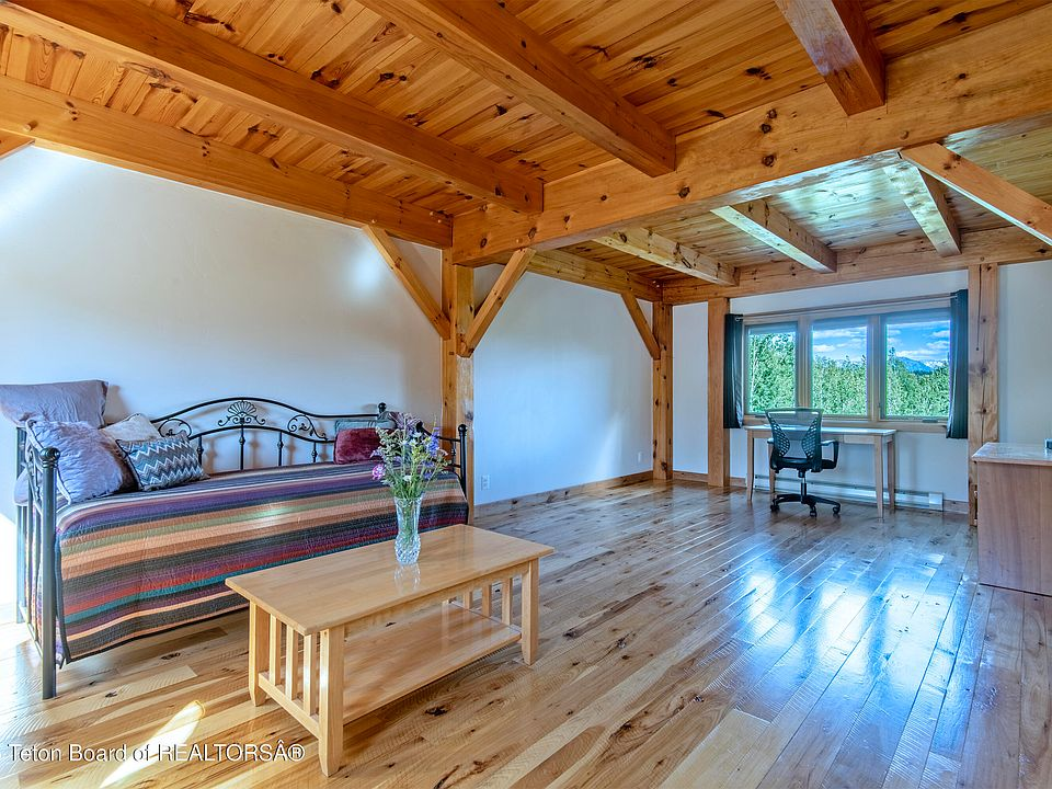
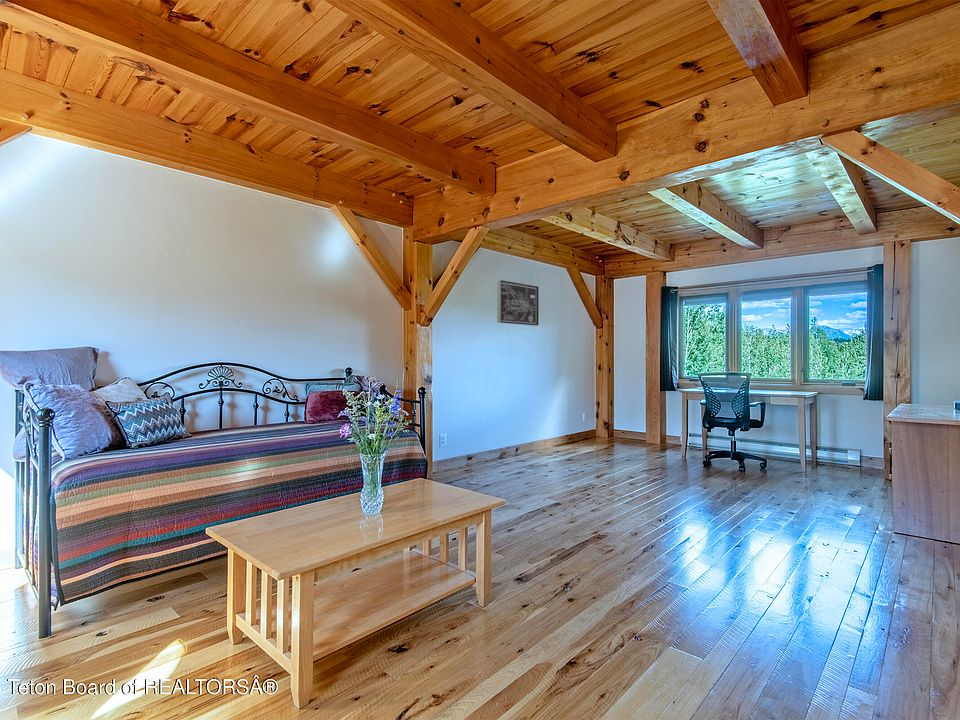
+ wall art (518, 303)
